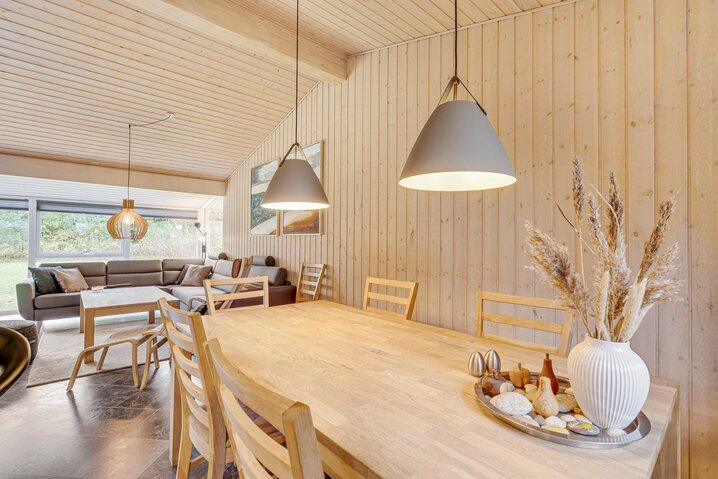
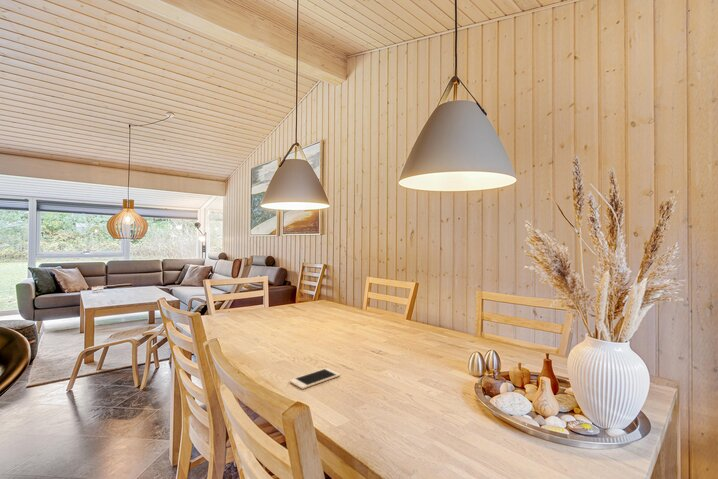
+ cell phone (315, 377)
